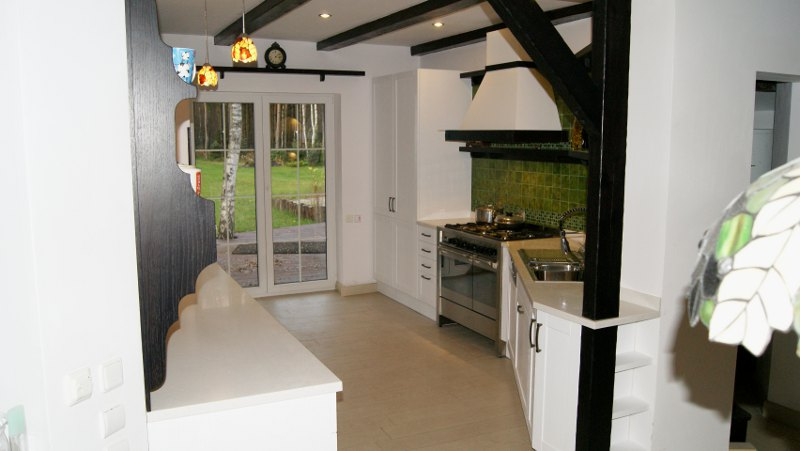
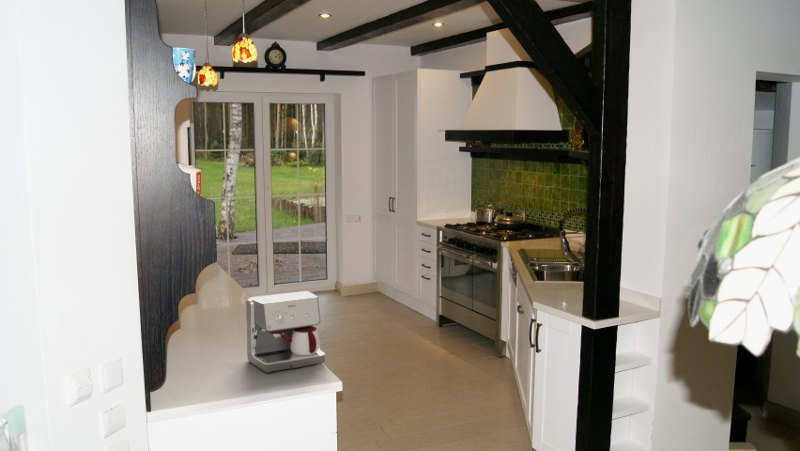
+ coffee maker (286, 329)
